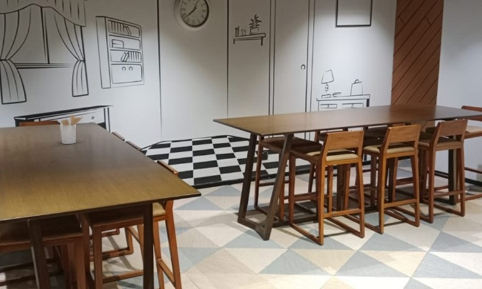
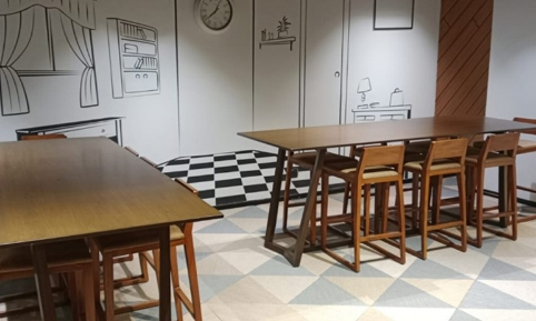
- utensil holder (71, 129)
